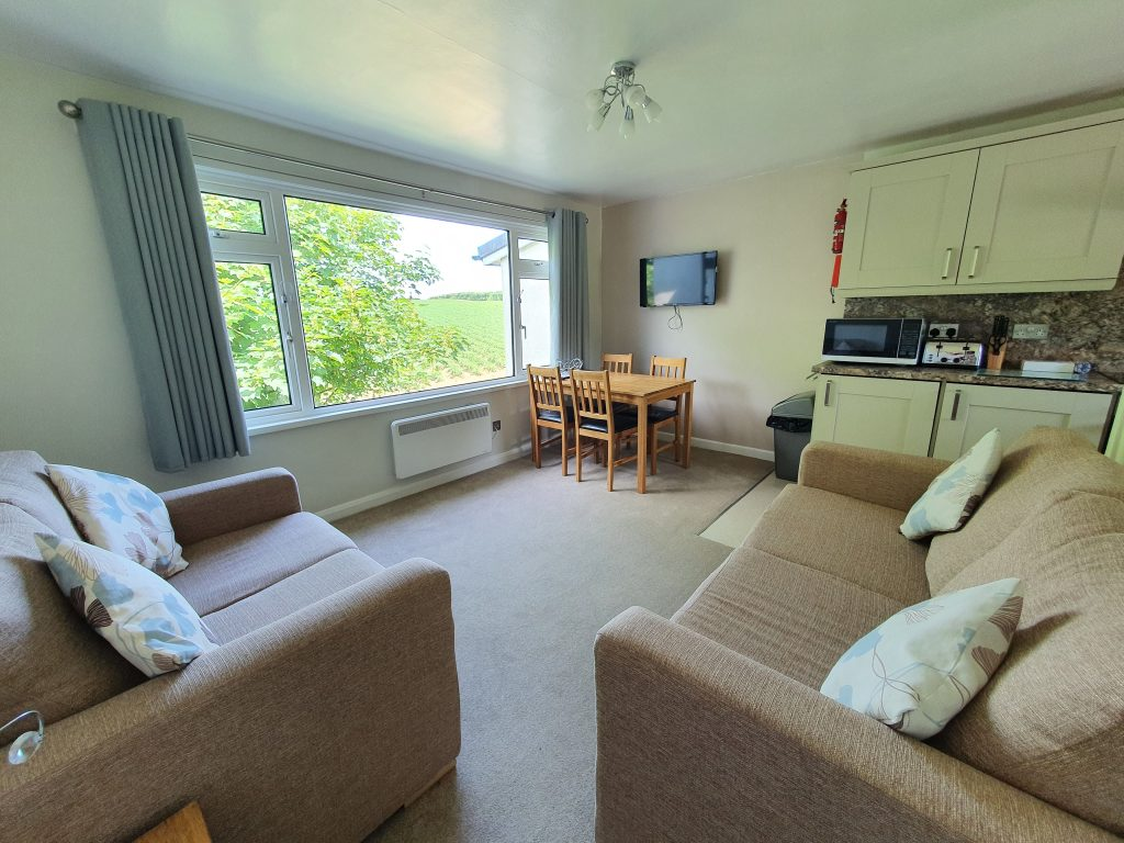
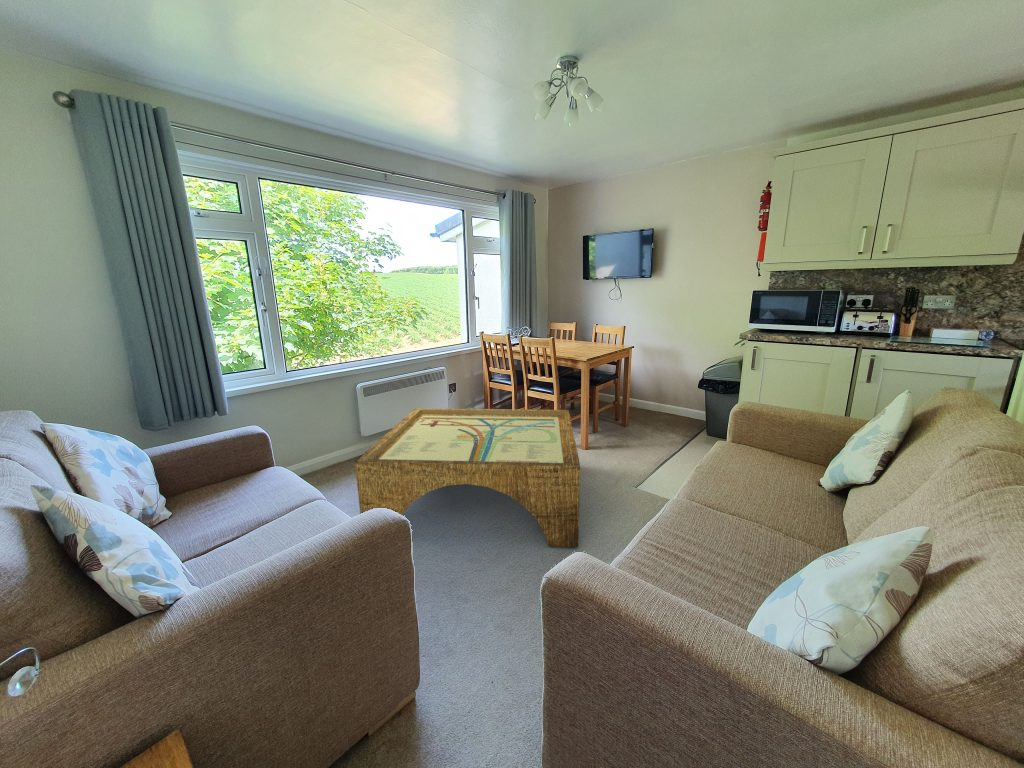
+ coffee table (481, 464)
